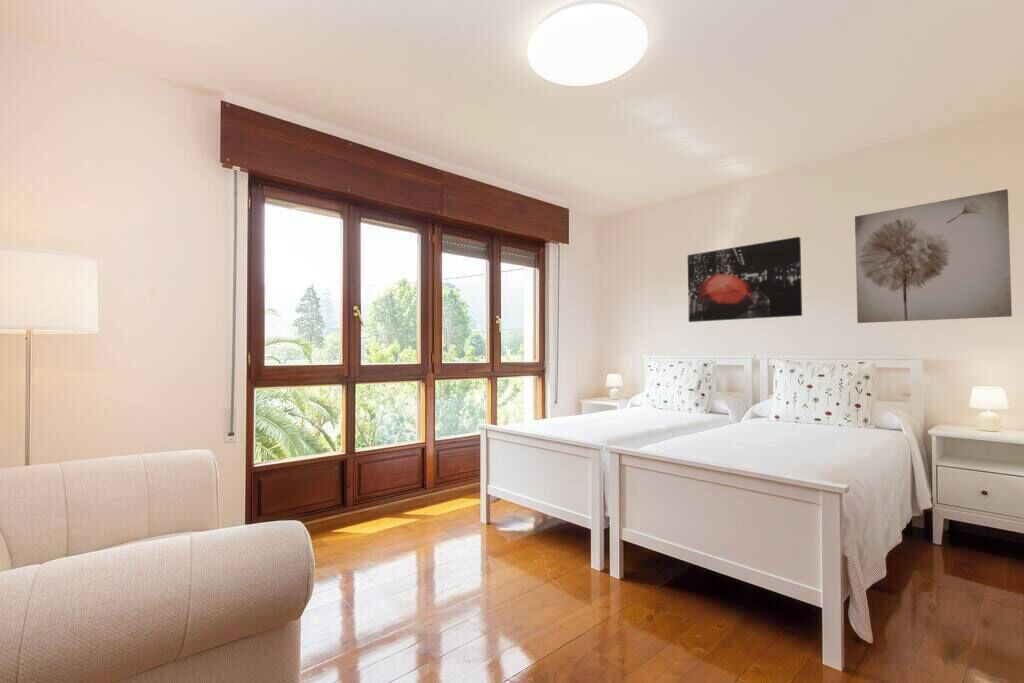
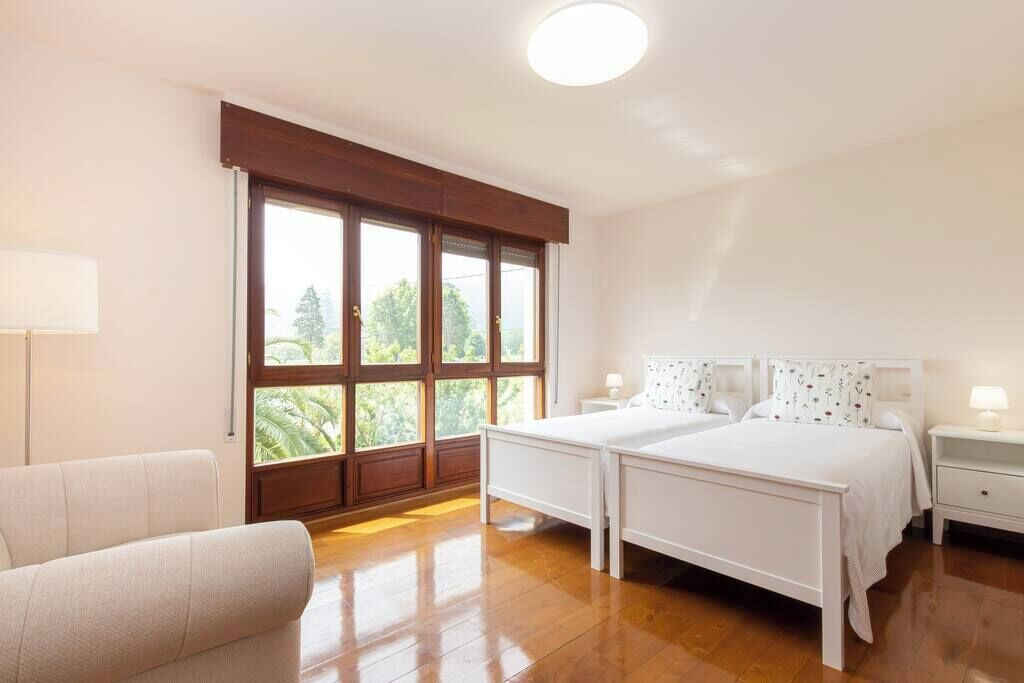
- wall art (740, 282)
- wall art (926, 262)
